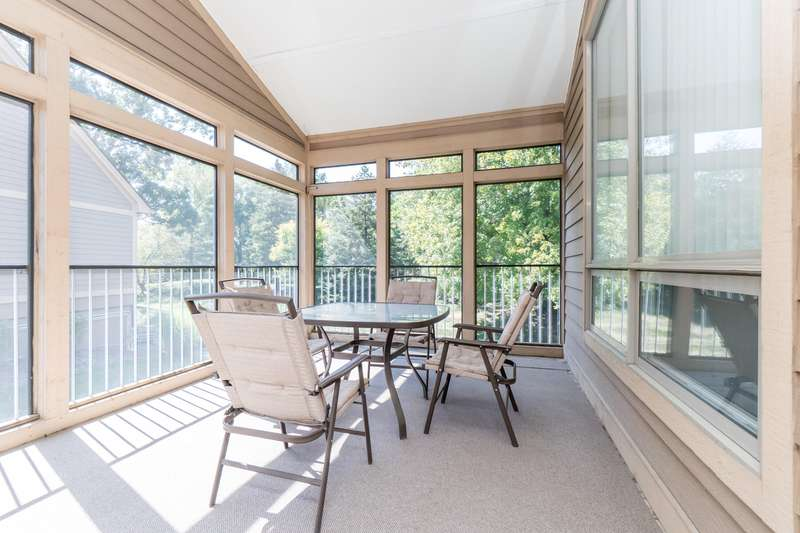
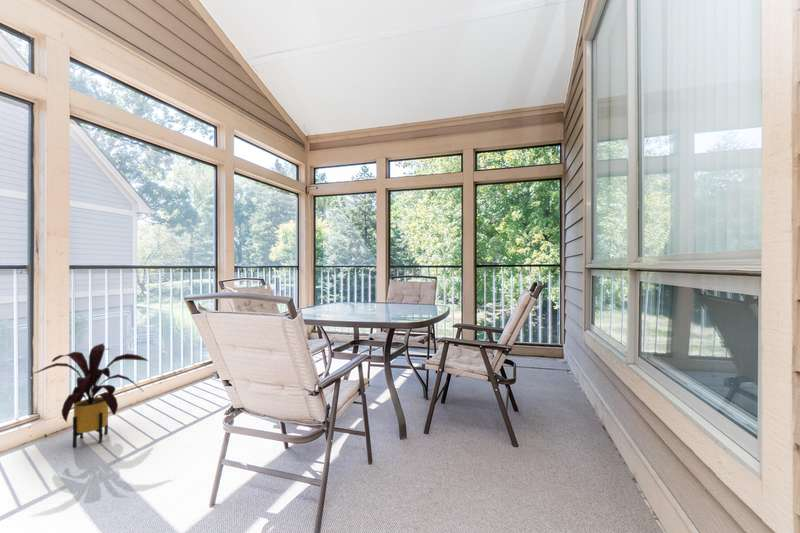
+ house plant (86, 394)
